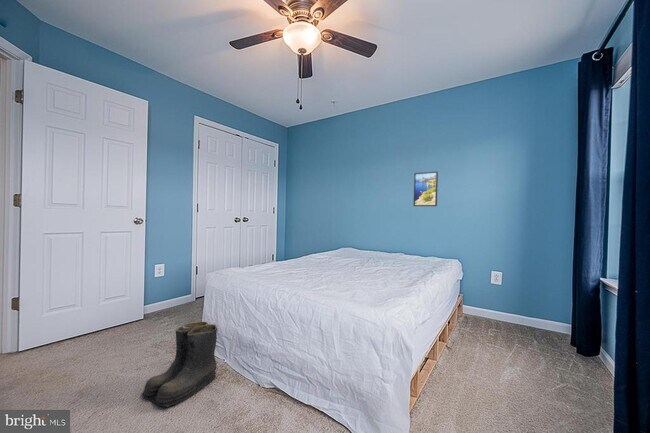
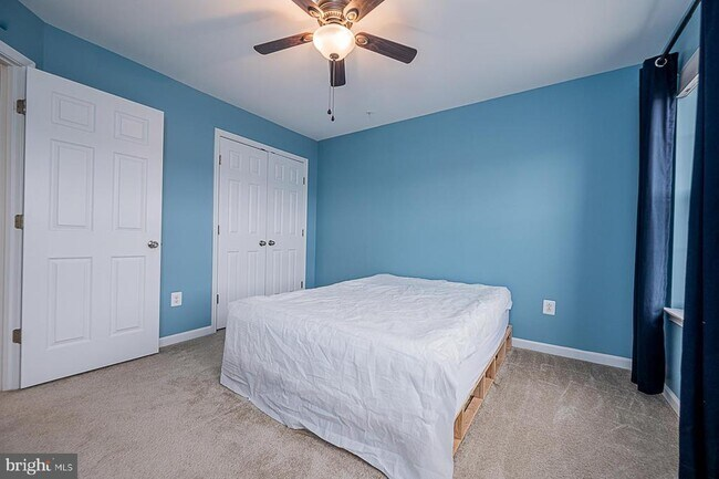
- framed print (425, 189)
- boots (183, 358)
